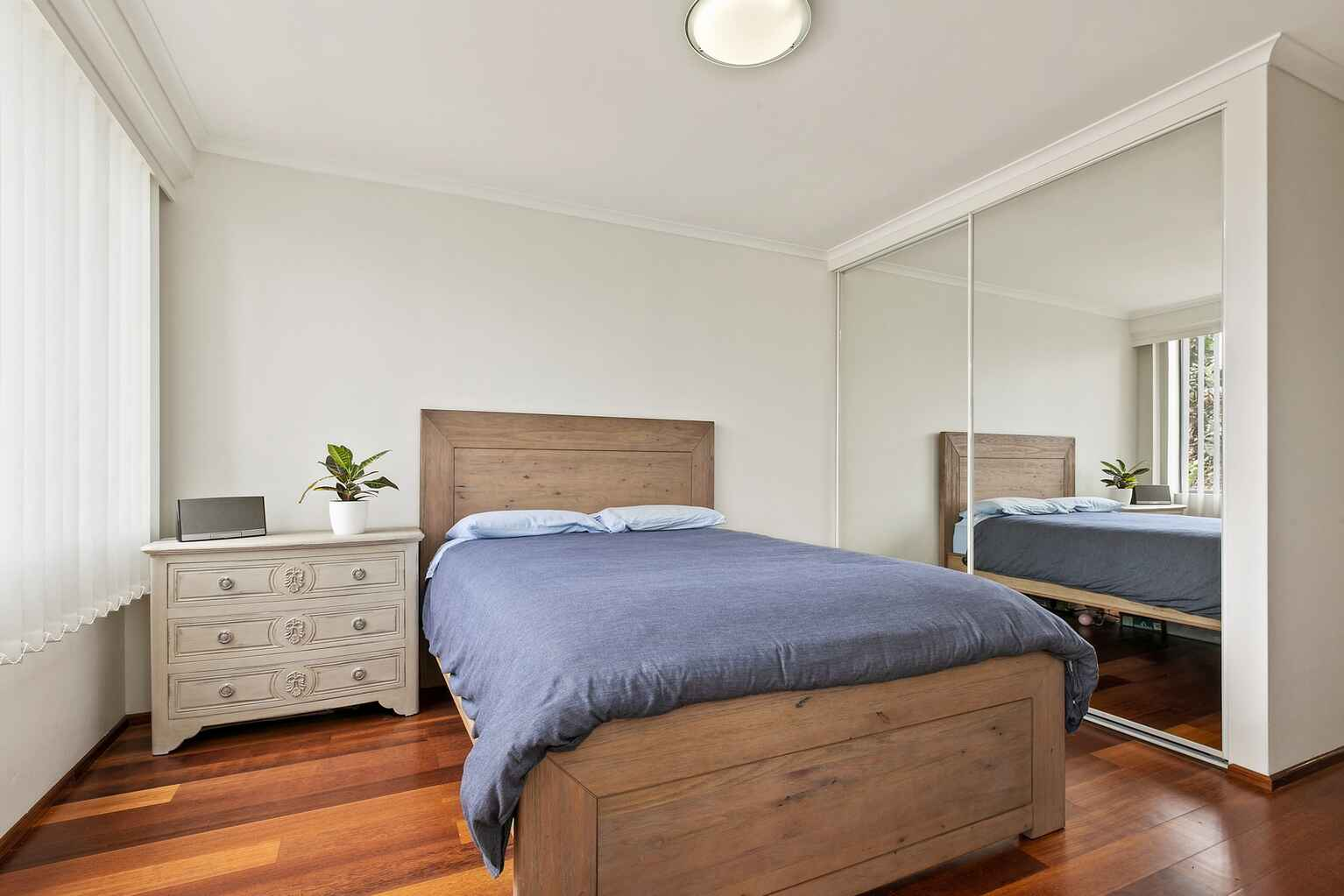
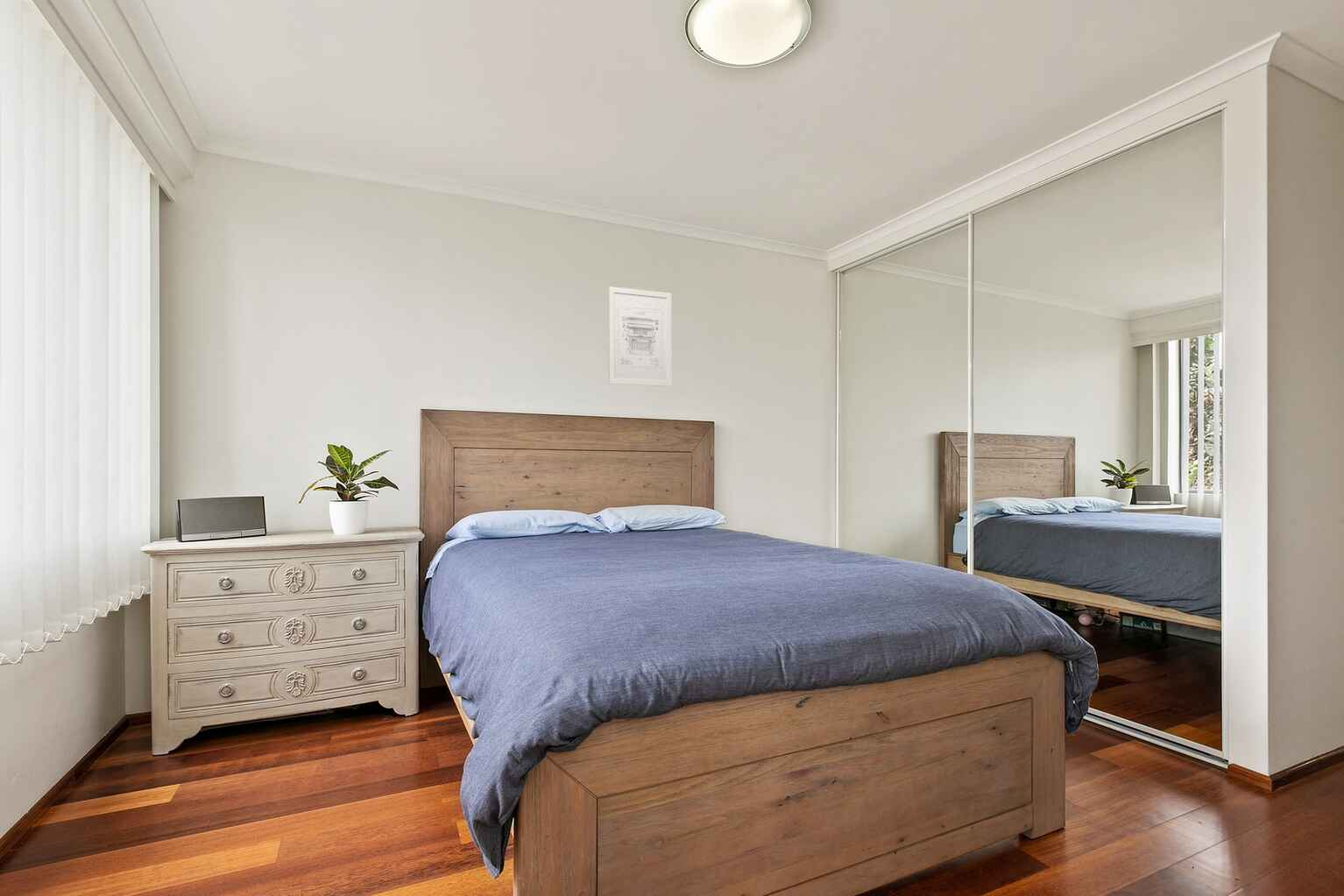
+ wall art (640, 337)
